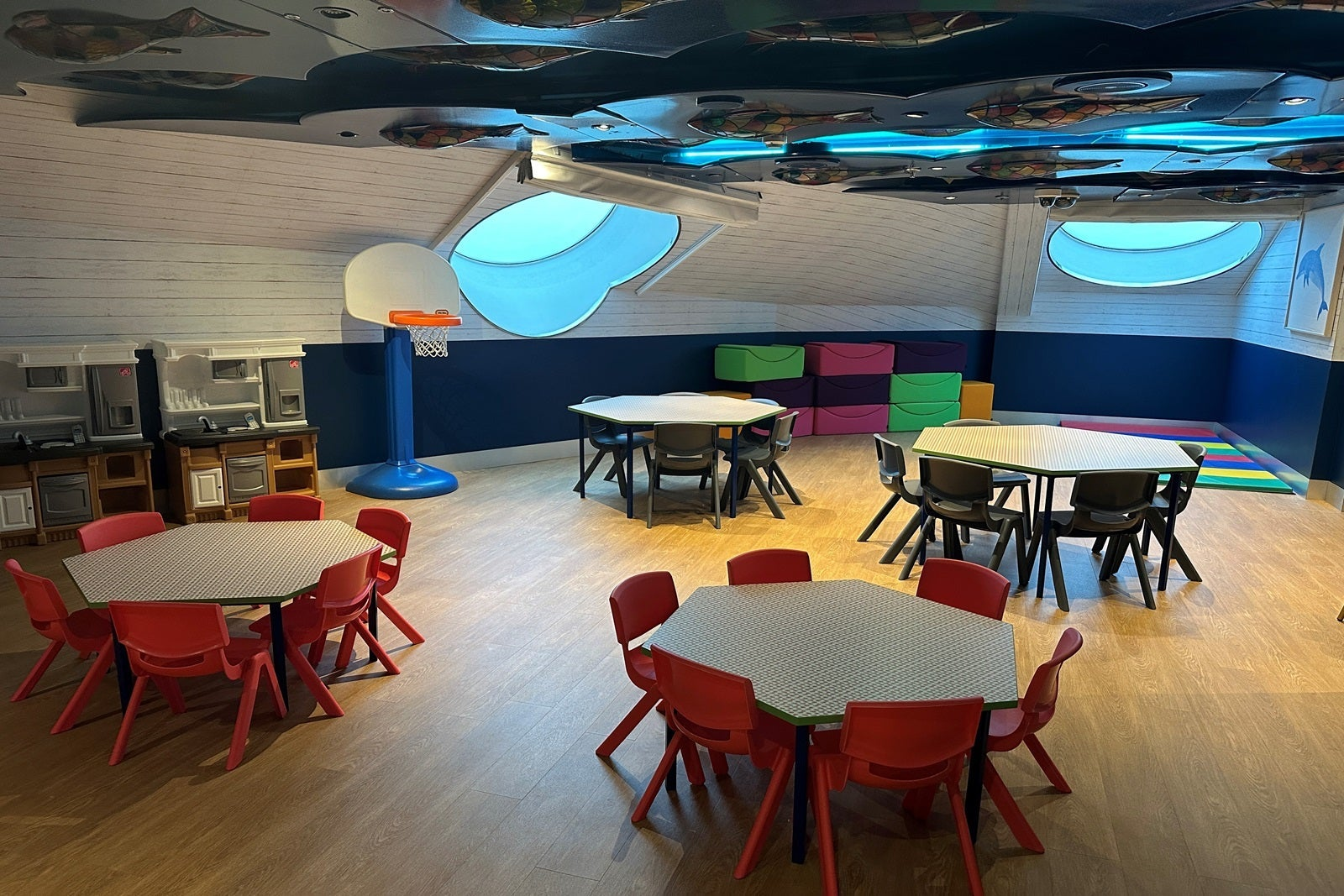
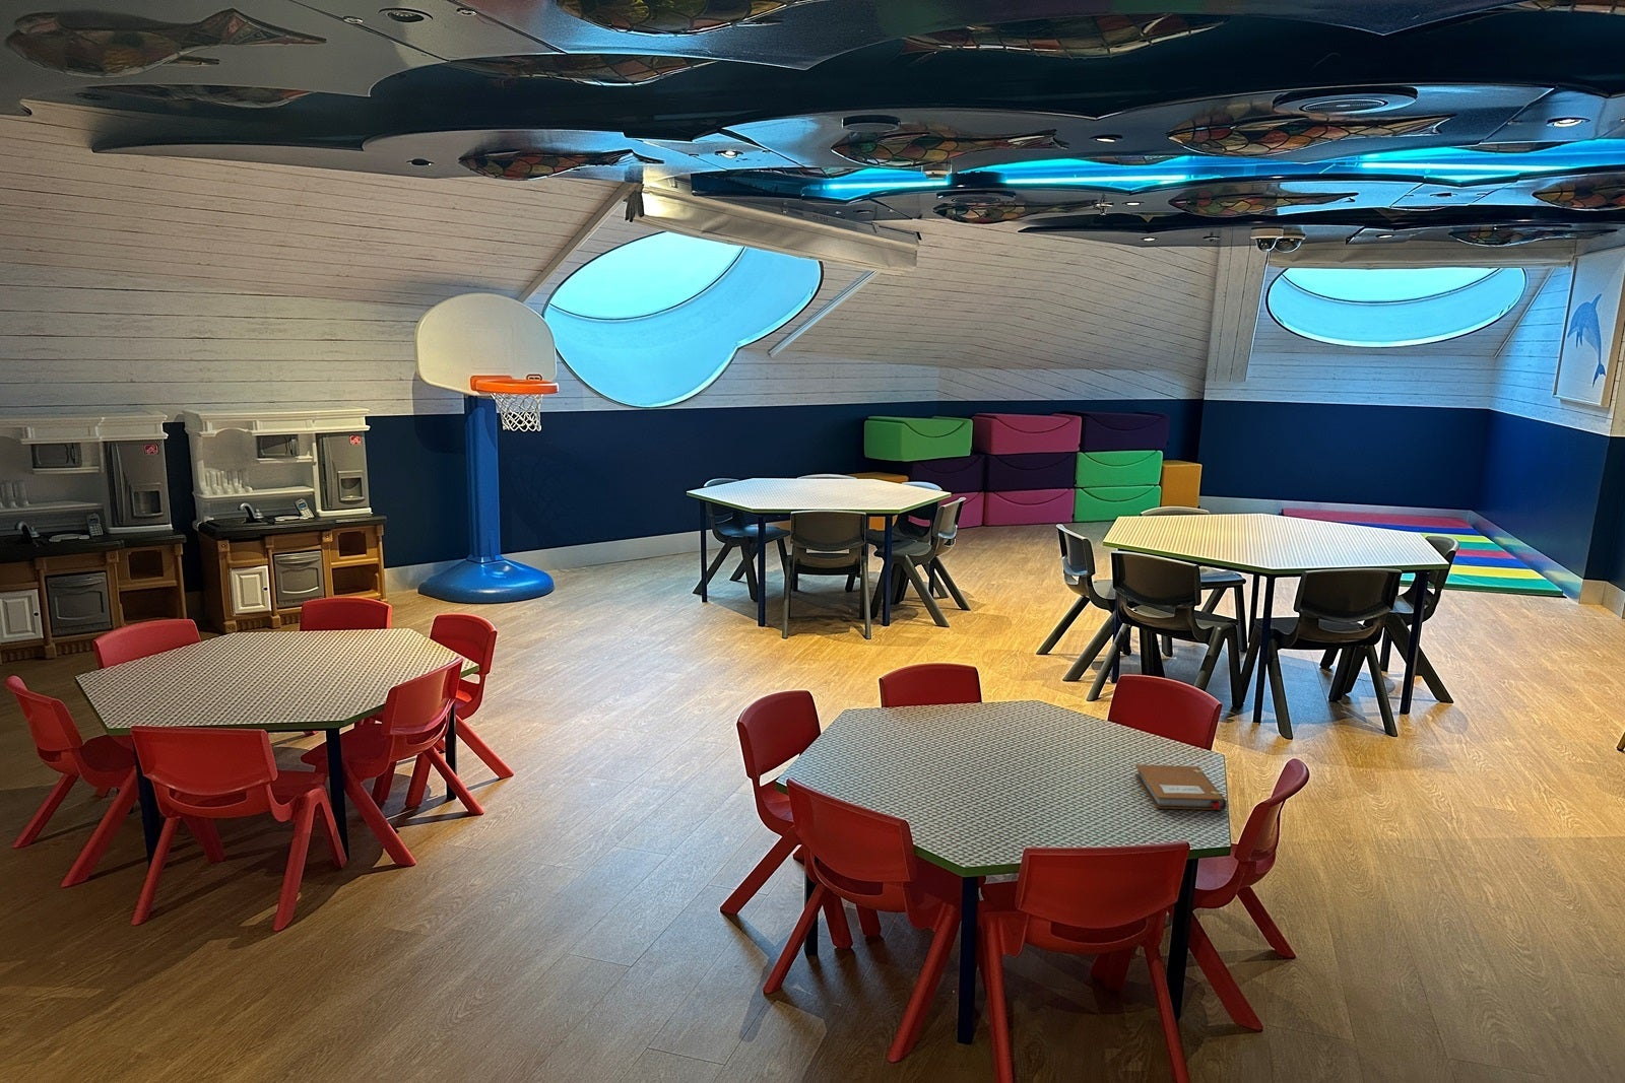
+ notebook (1180, 787)
